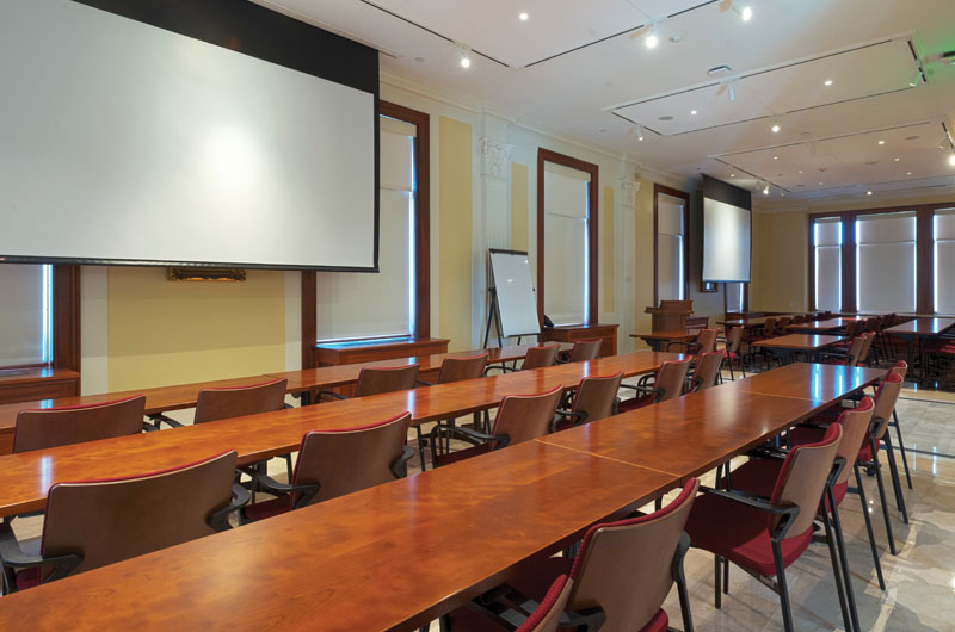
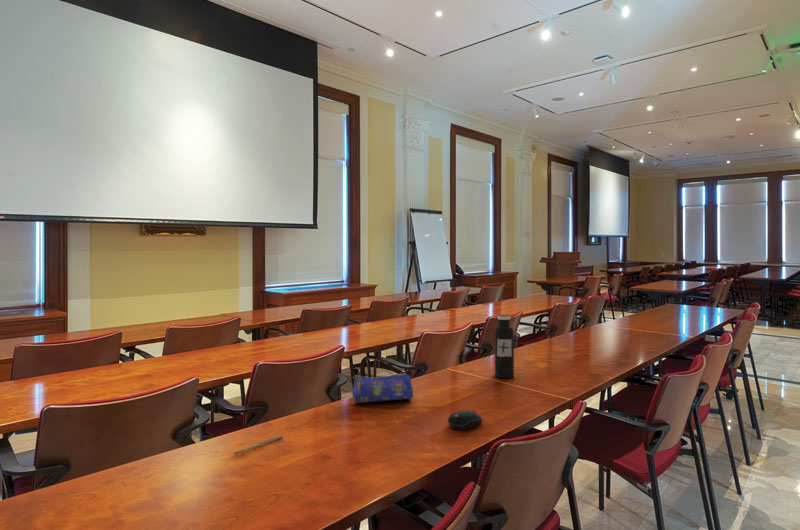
+ pen (259, 444)
+ water bottle (504, 345)
+ computer mouse (465, 418)
+ pencil case (383, 387)
